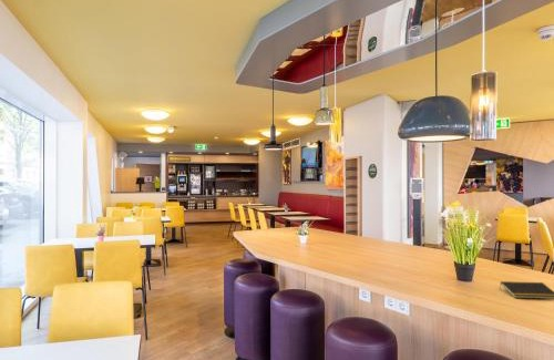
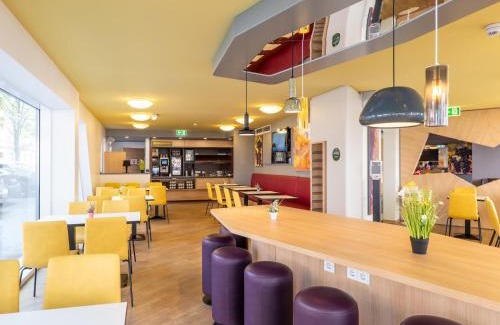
- notepad (529, 289)
